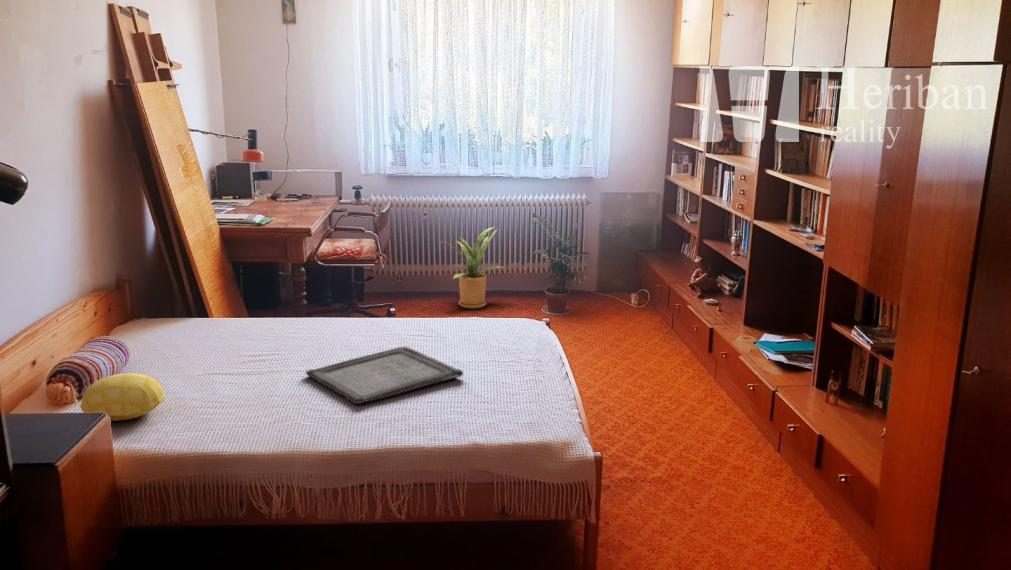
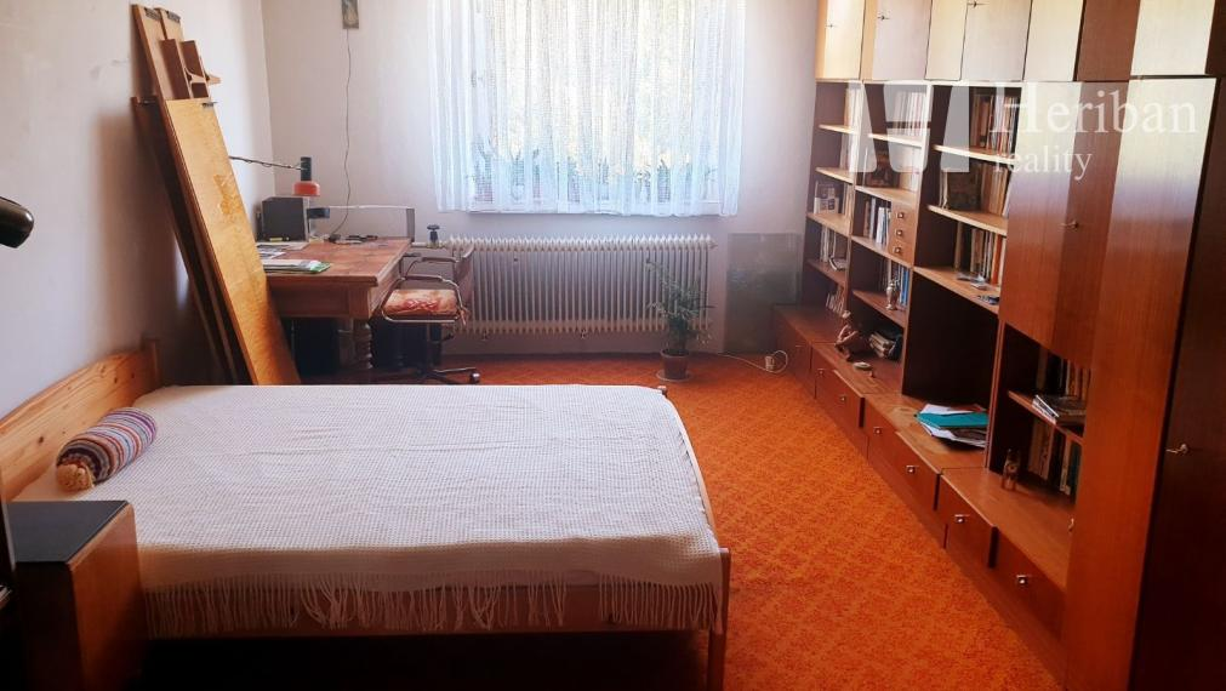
- serving tray (383, 372)
- house plant (470, 266)
- cushion (122, 396)
